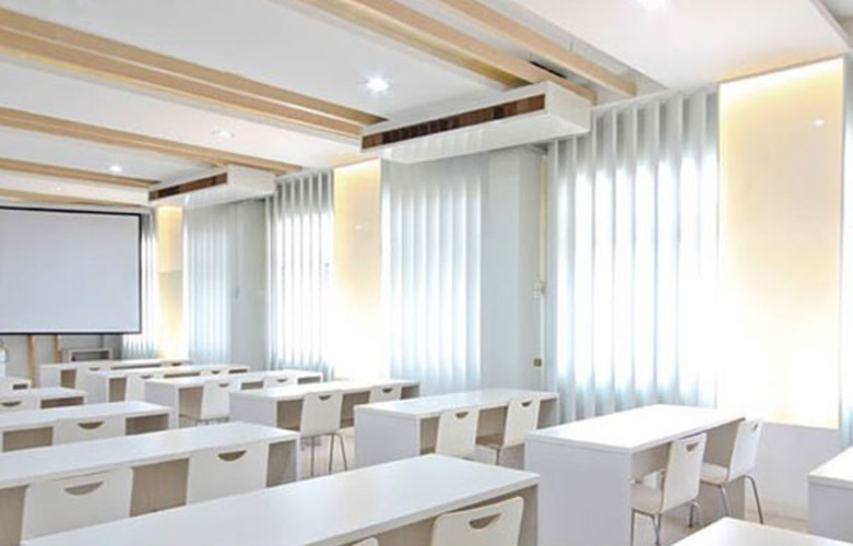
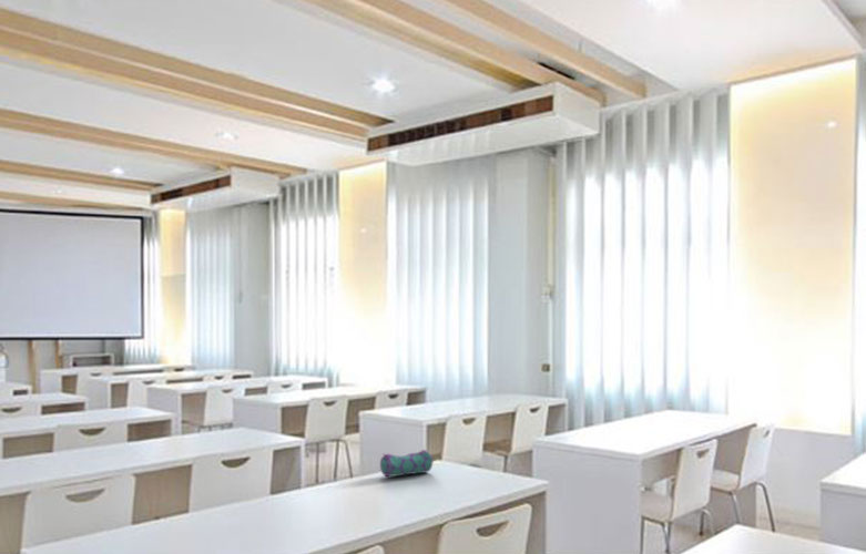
+ pencil case (406, 462)
